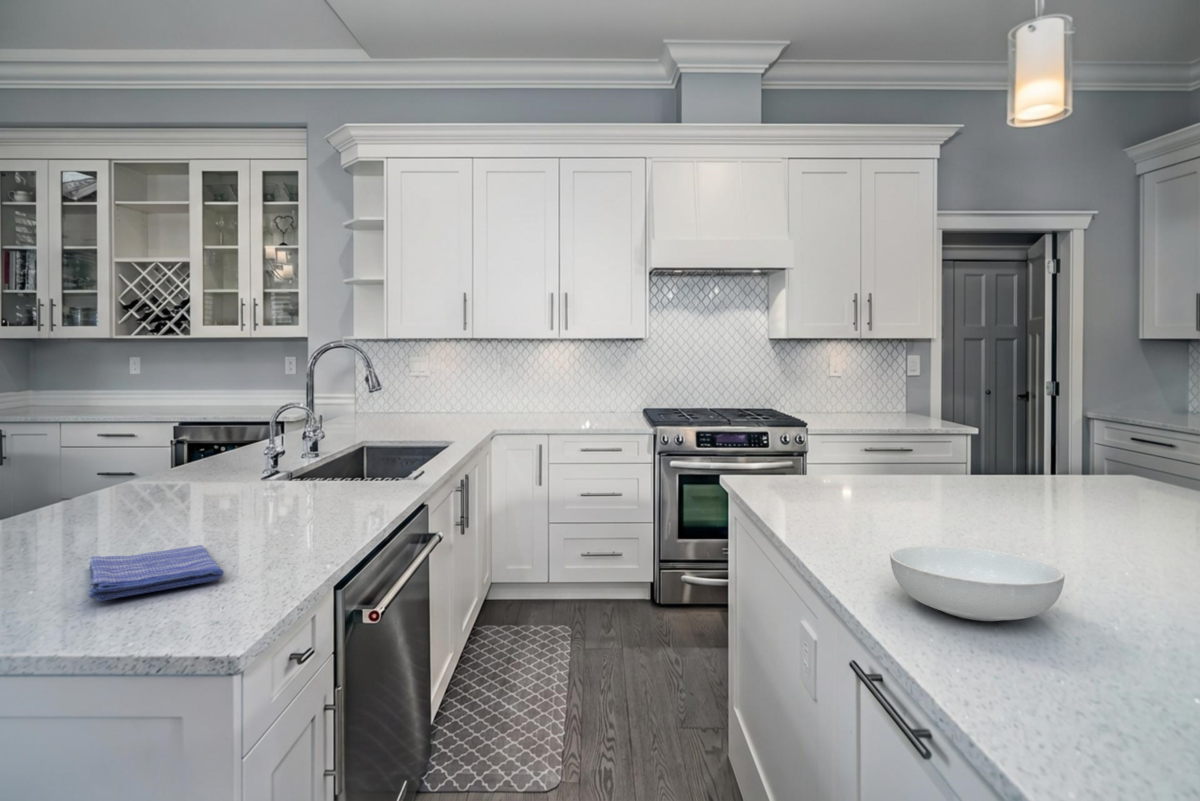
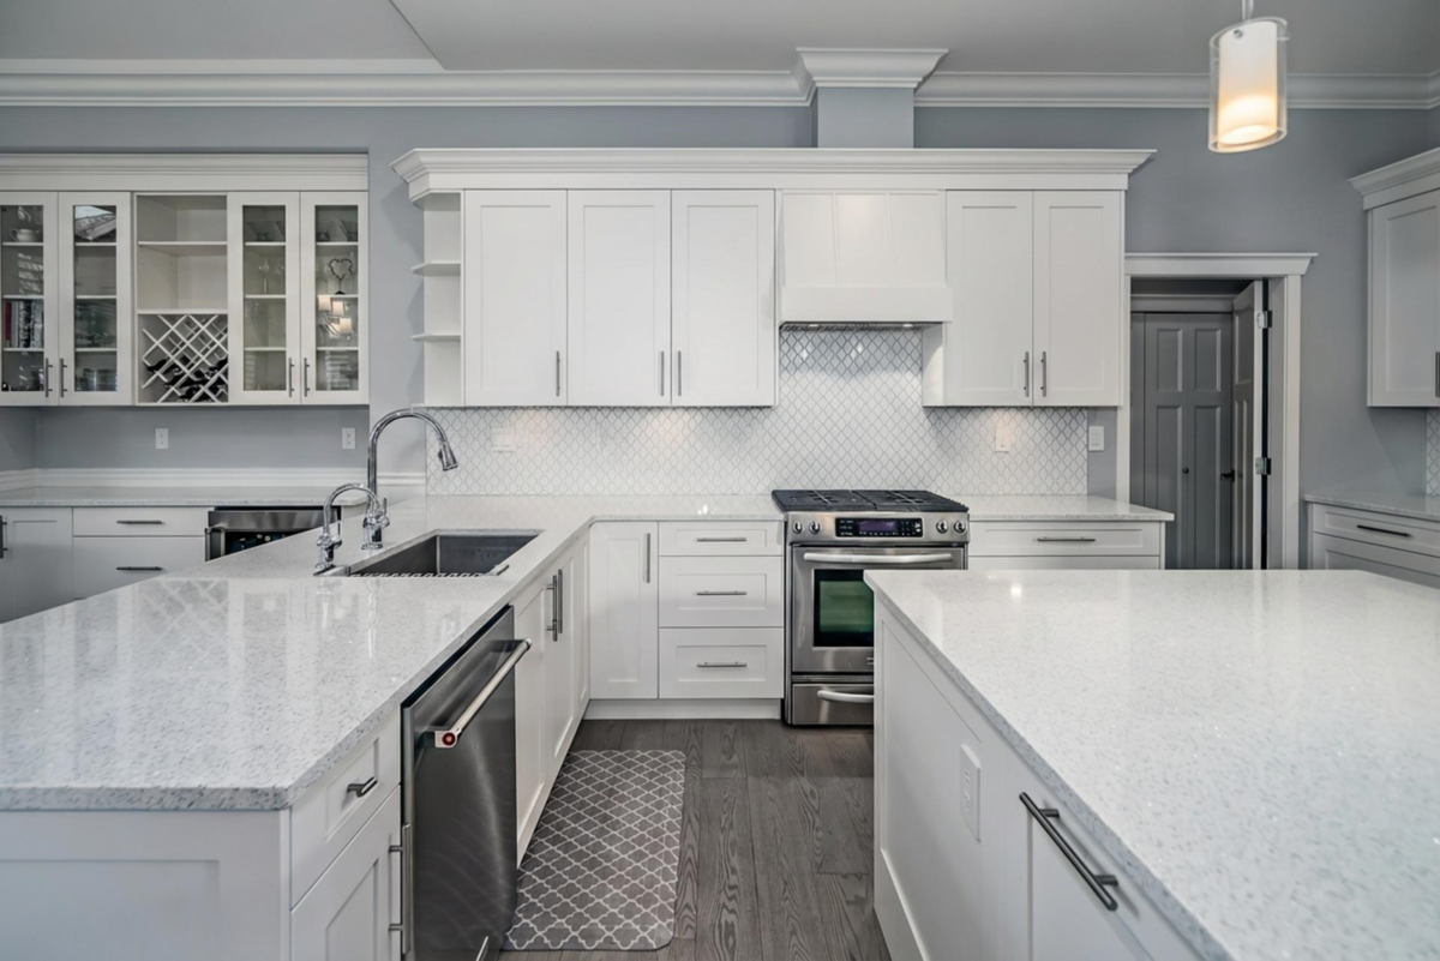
- dish towel (154, 566)
- serving bowl (971, 585)
